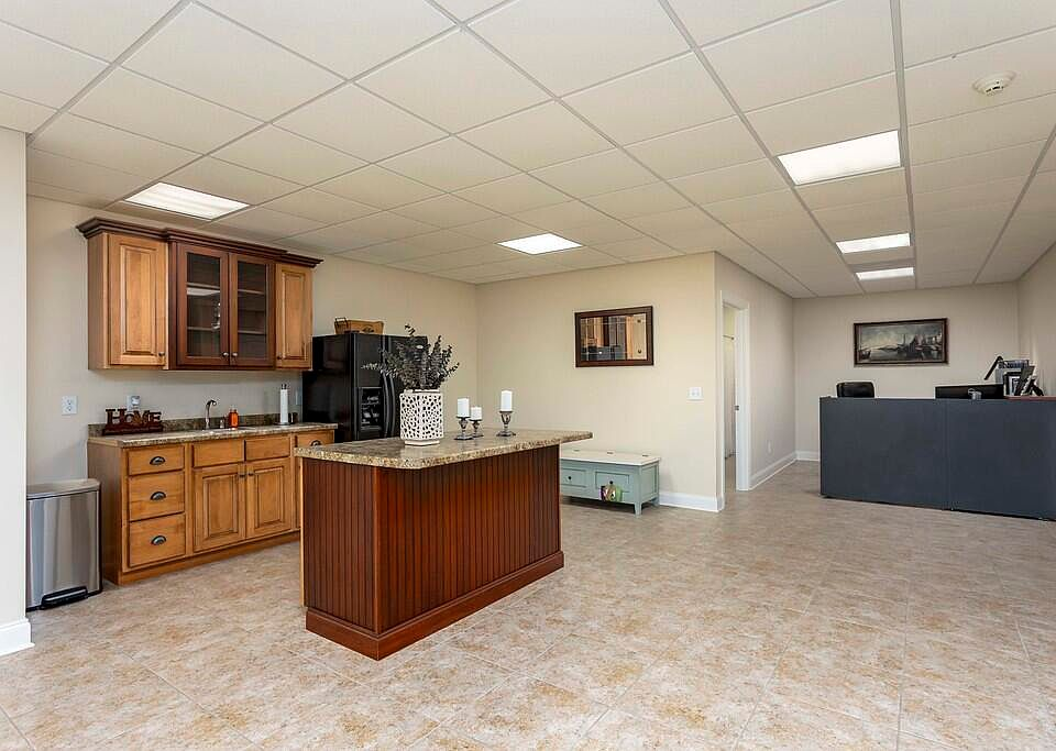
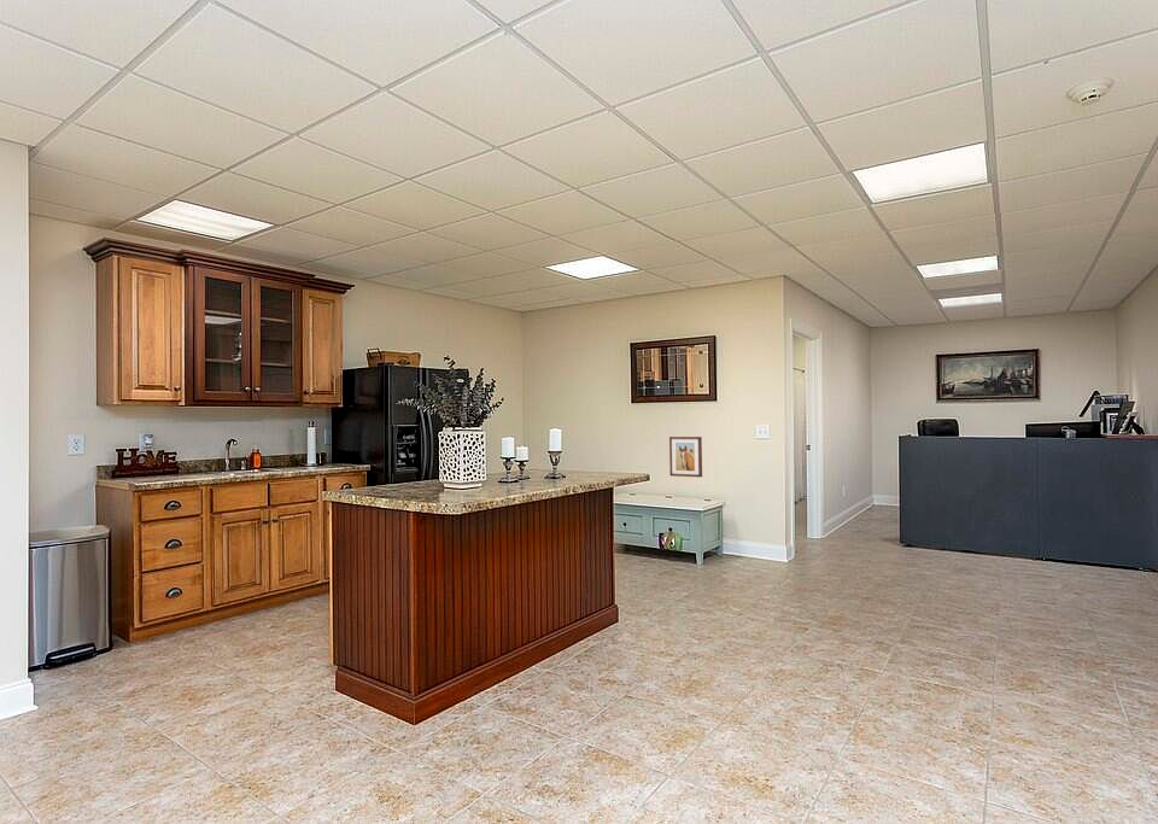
+ wall art (685, 456)
